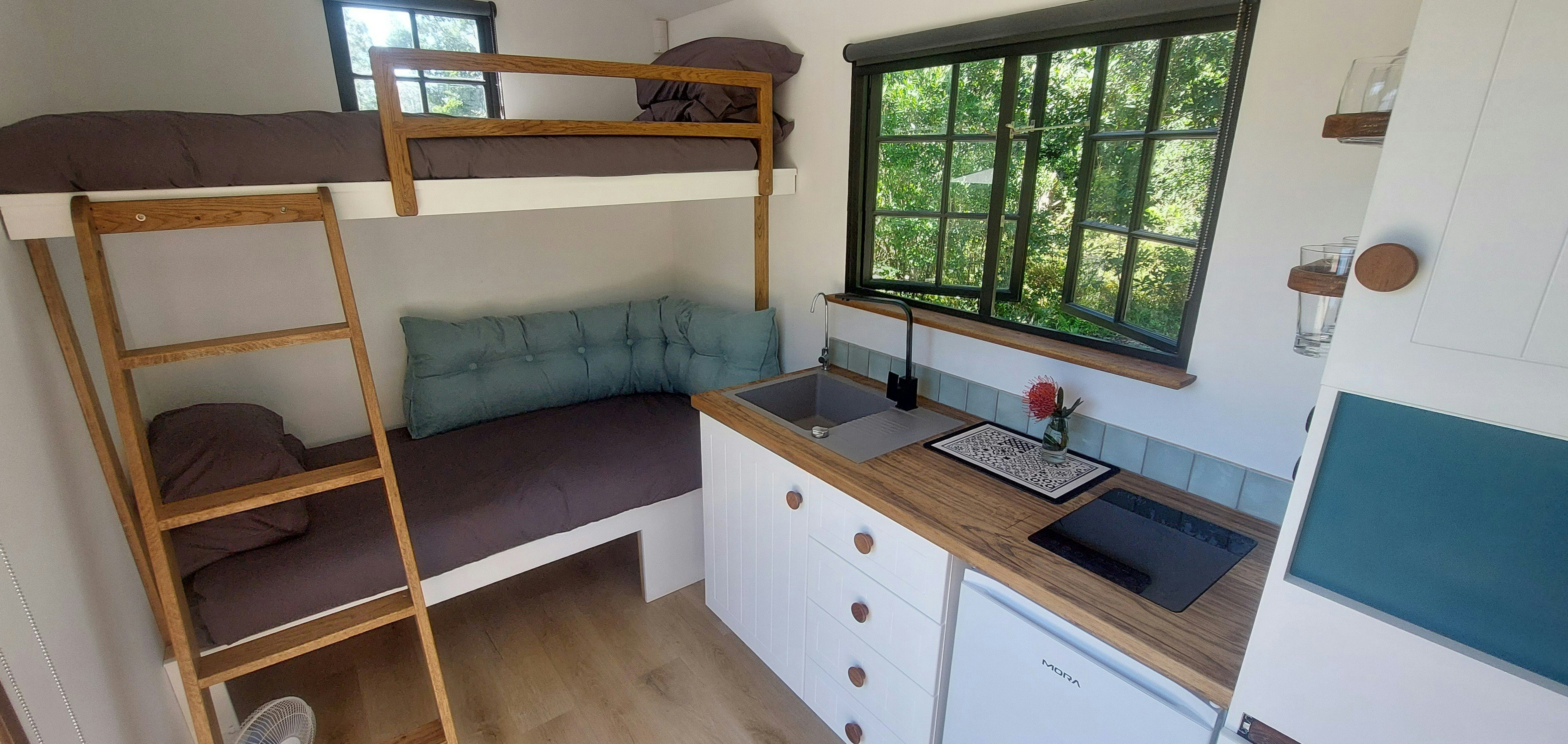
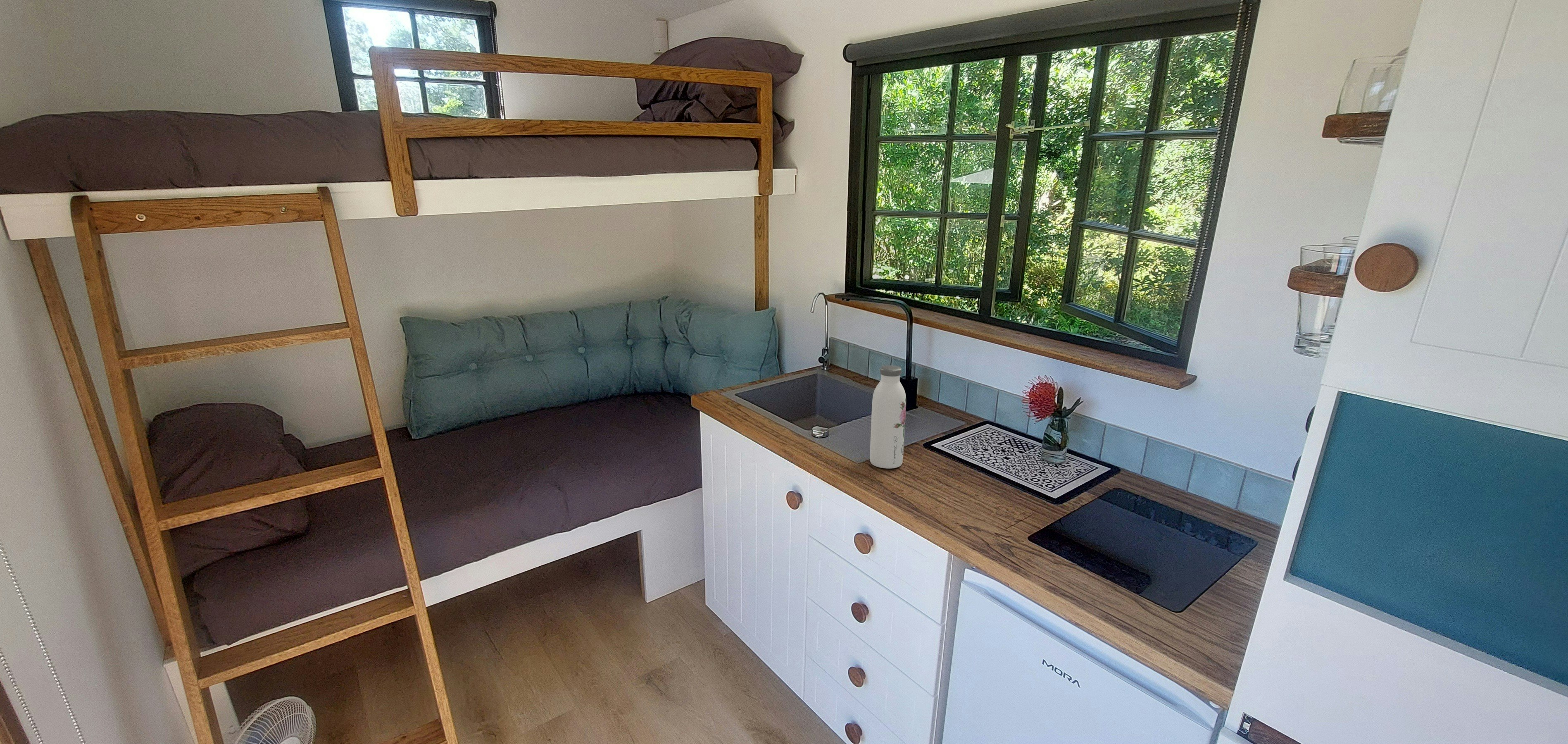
+ water bottle (888, 415)
